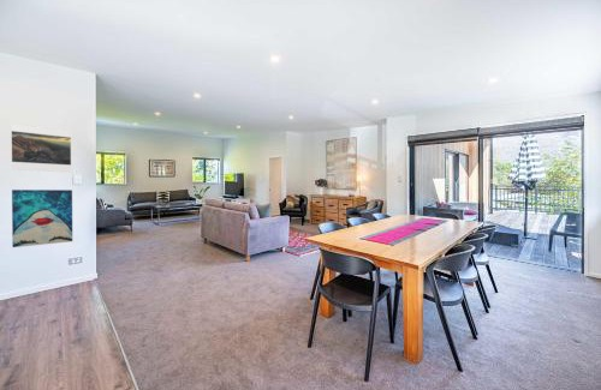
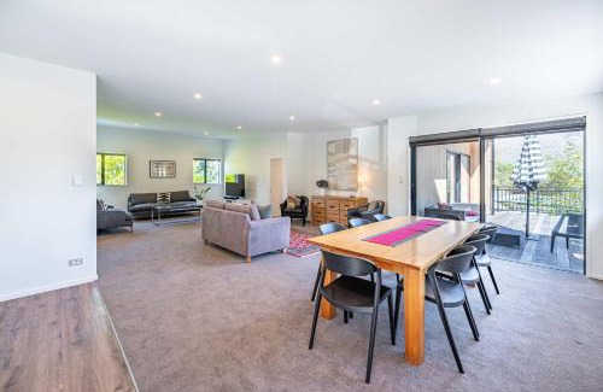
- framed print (42, 149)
- wall art (43, 216)
